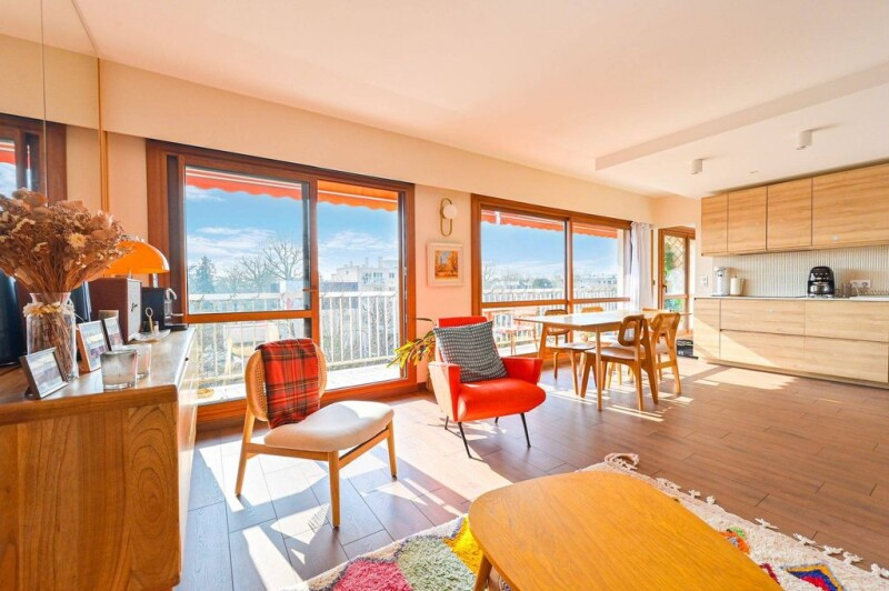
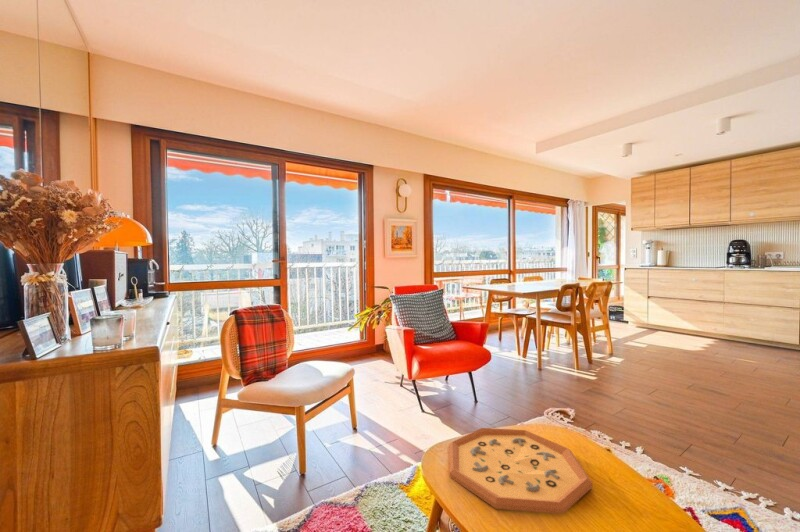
+ decorative tray (513, 461)
